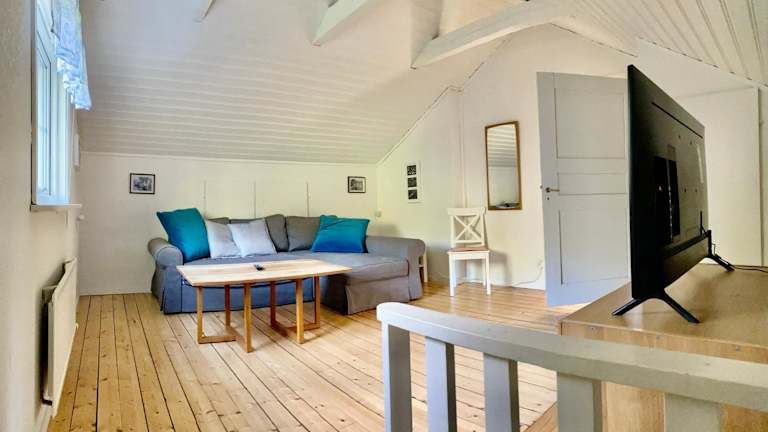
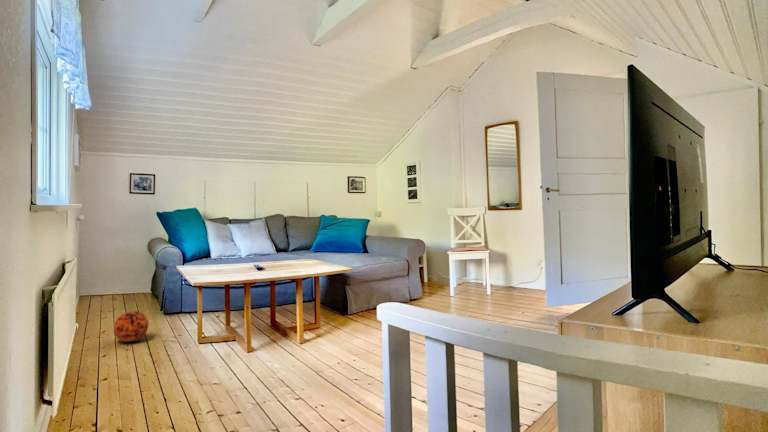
+ decorative ball (131, 326)
